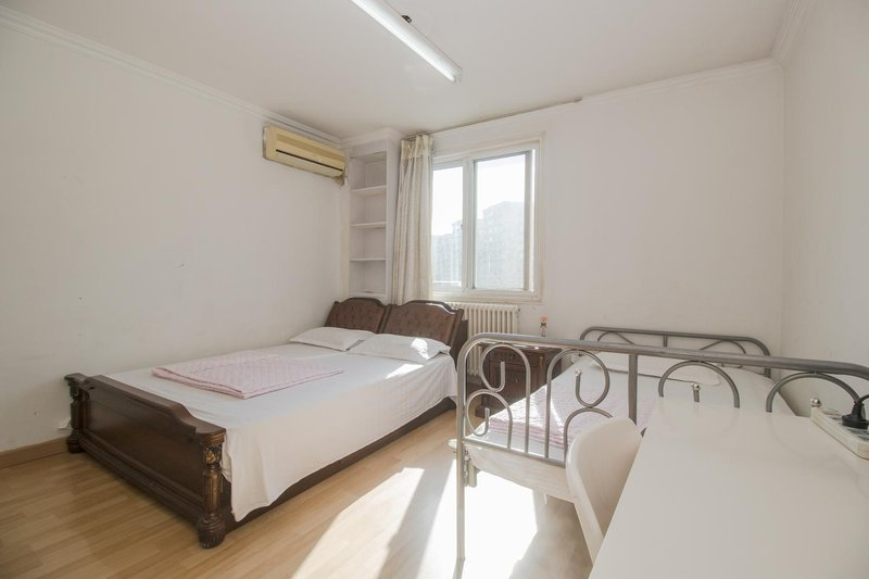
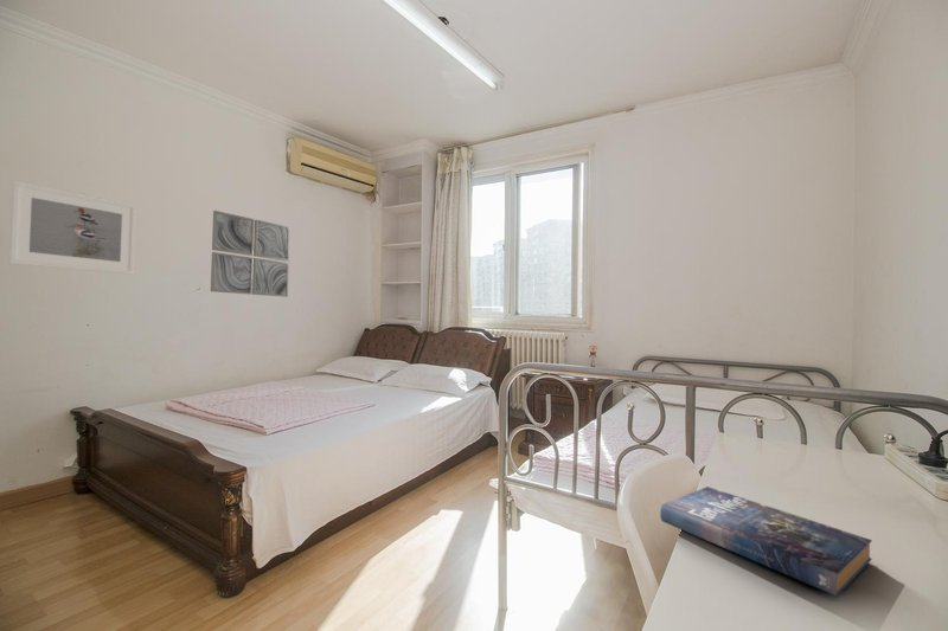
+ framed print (78, 231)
+ wall art (252, 255)
+ book (757, 529)
